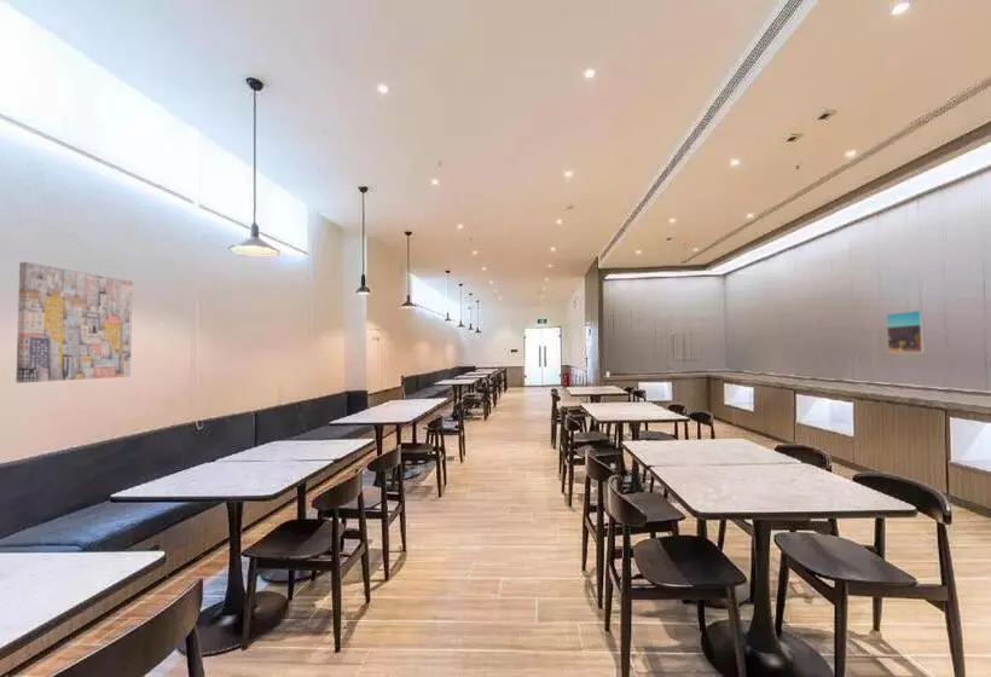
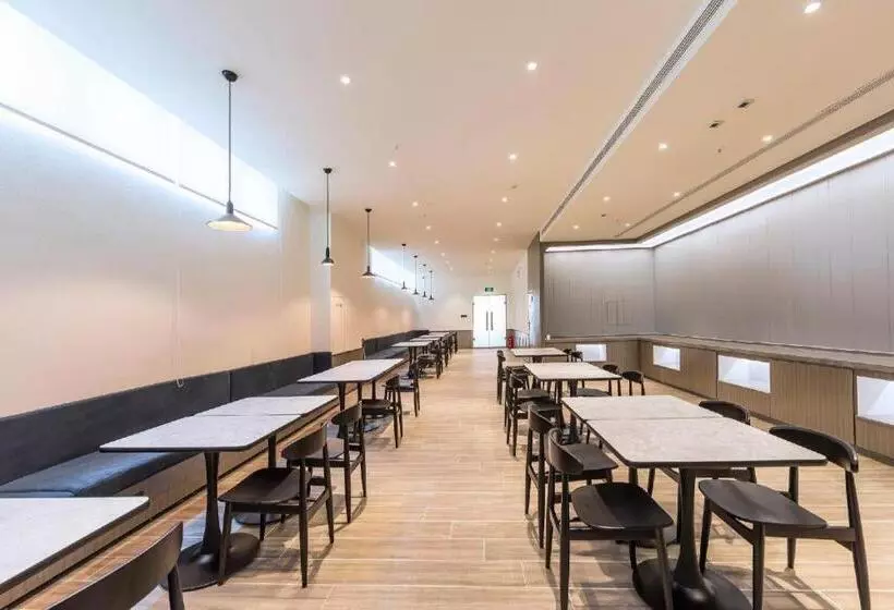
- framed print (904, 332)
- wall art (81, 325)
